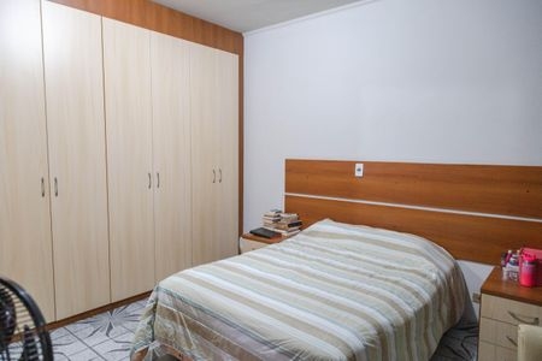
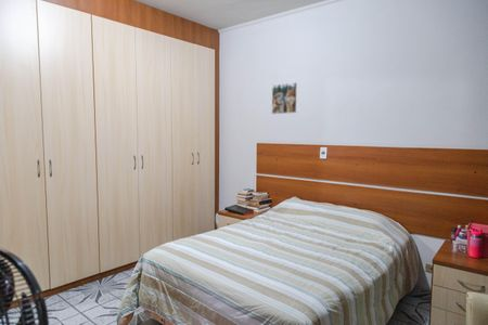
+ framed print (284, 99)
